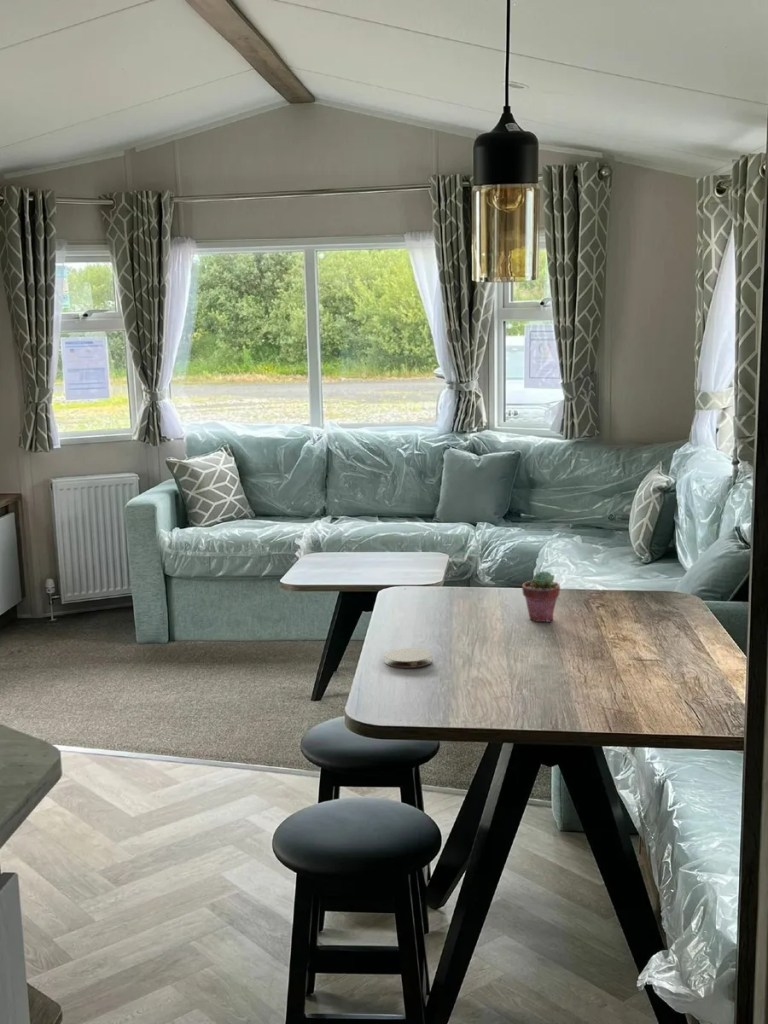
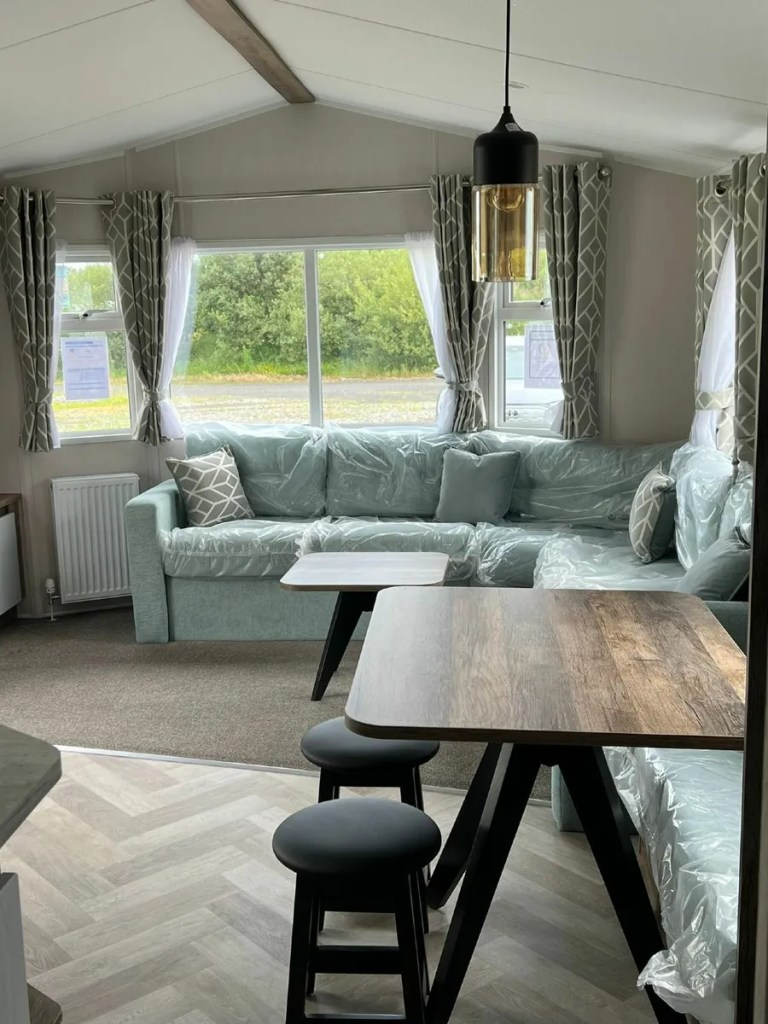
- potted succulent (541, 594)
- coaster (408, 657)
